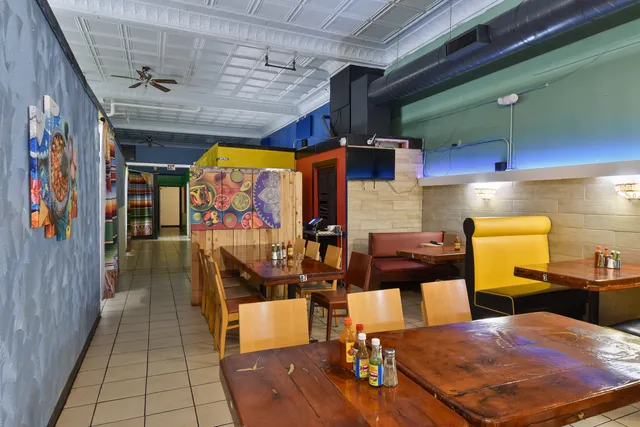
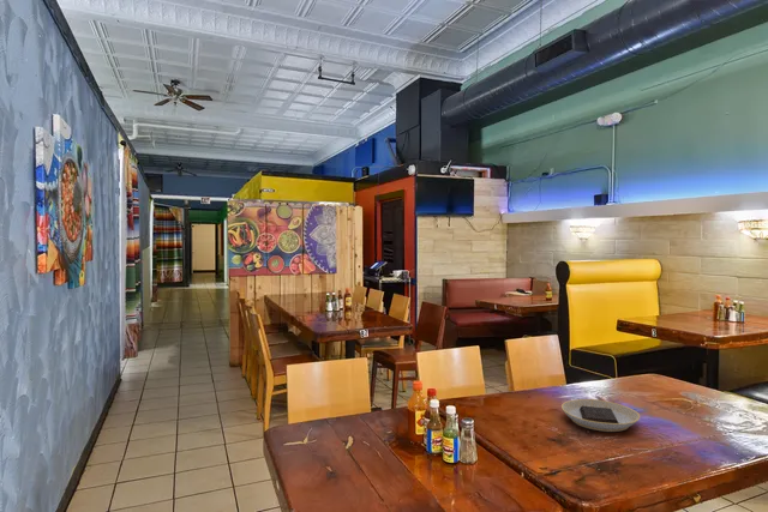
+ plate (599, 415)
